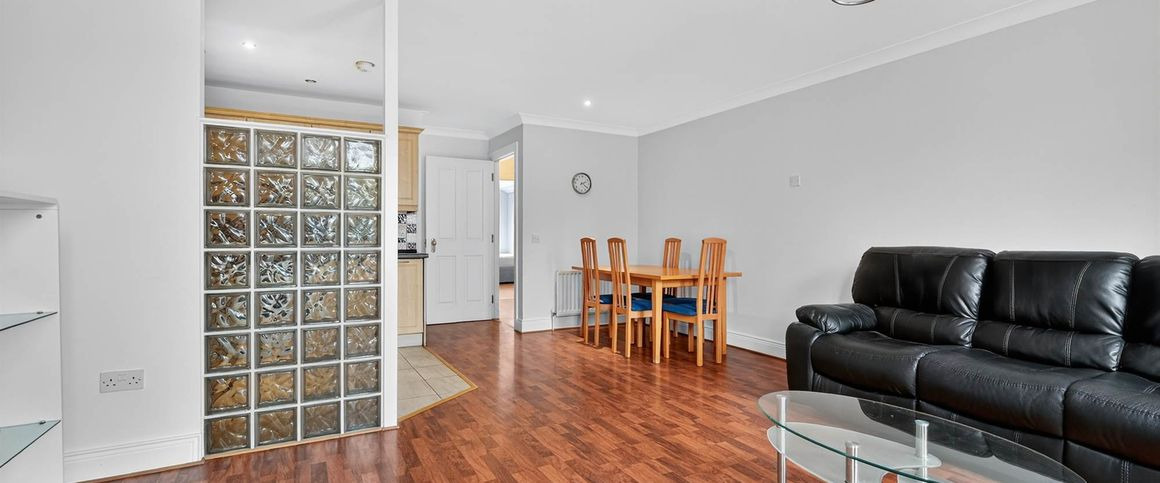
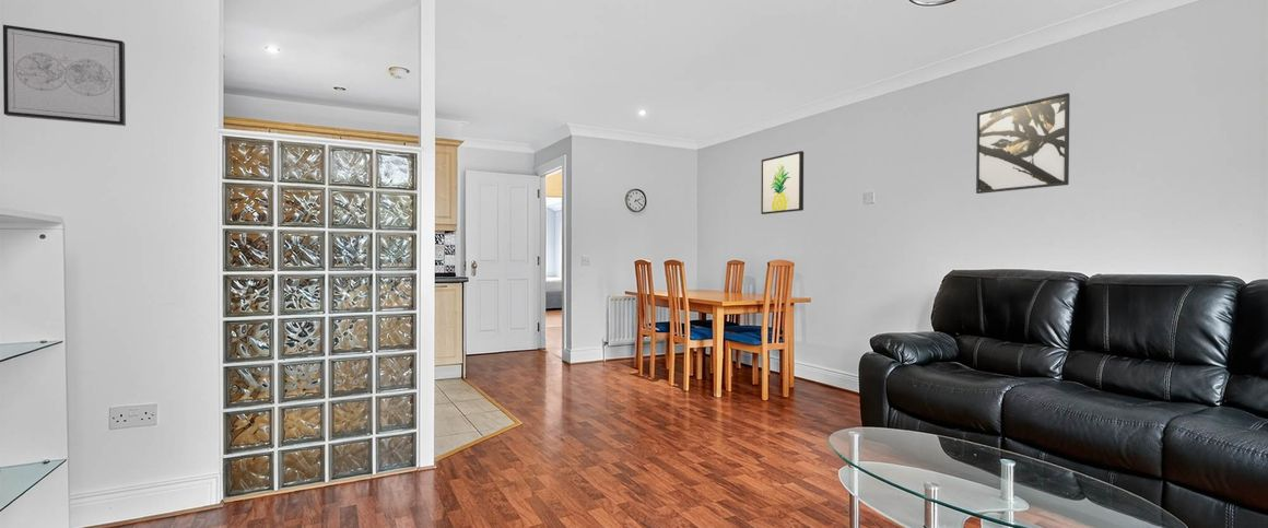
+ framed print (1020, 146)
+ wall art (67, 77)
+ wall art (782, 184)
